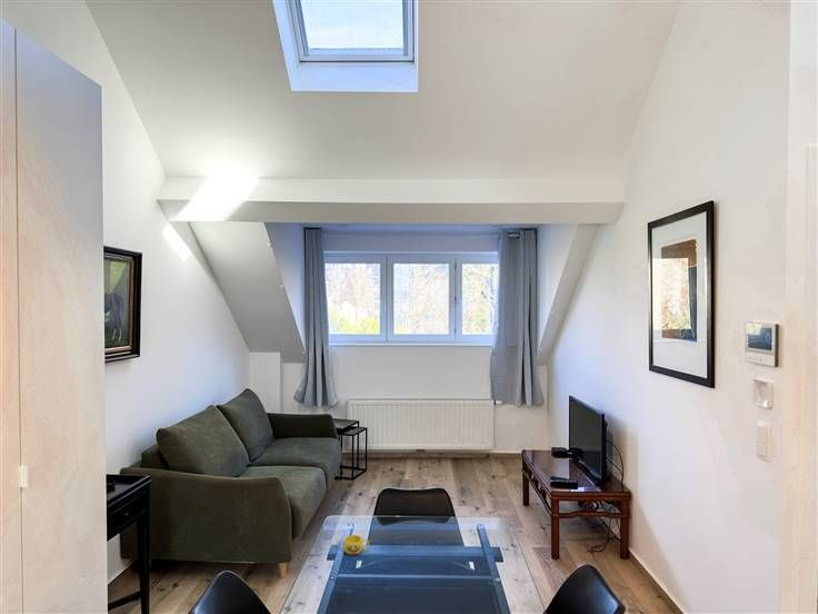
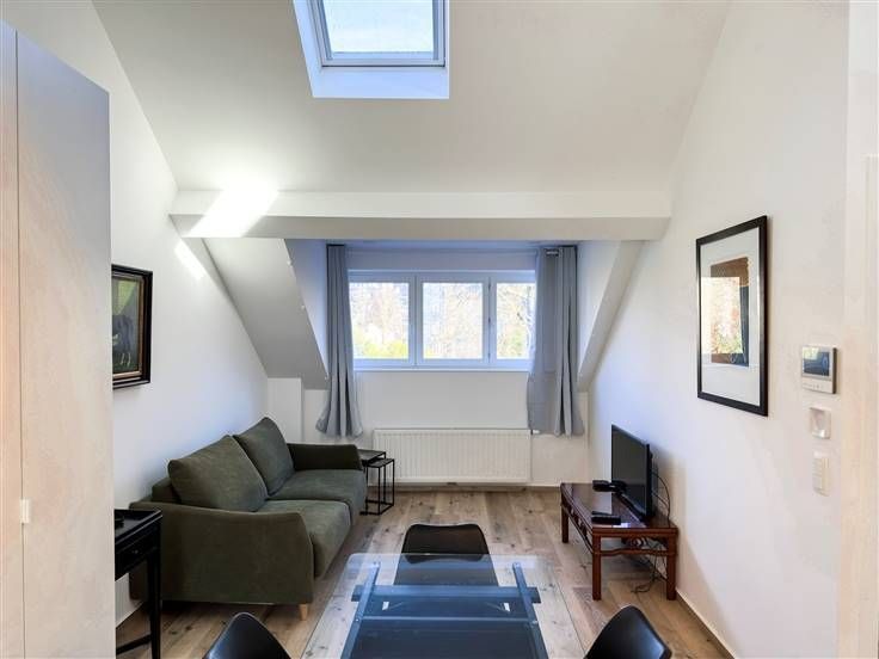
- cup (356, 544)
